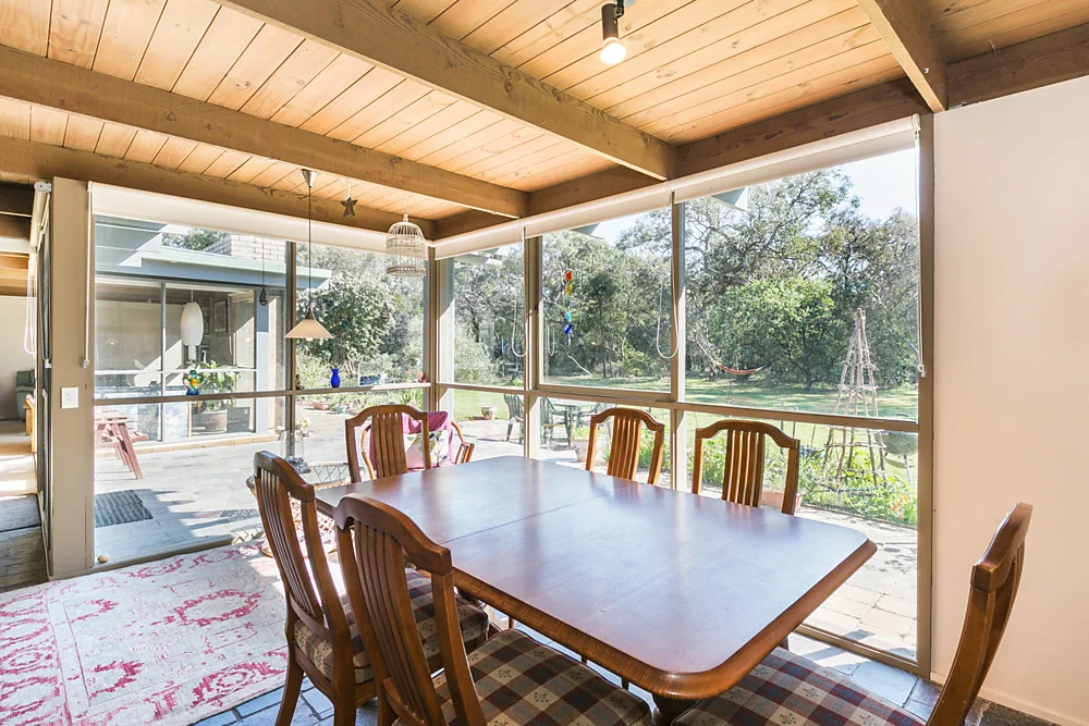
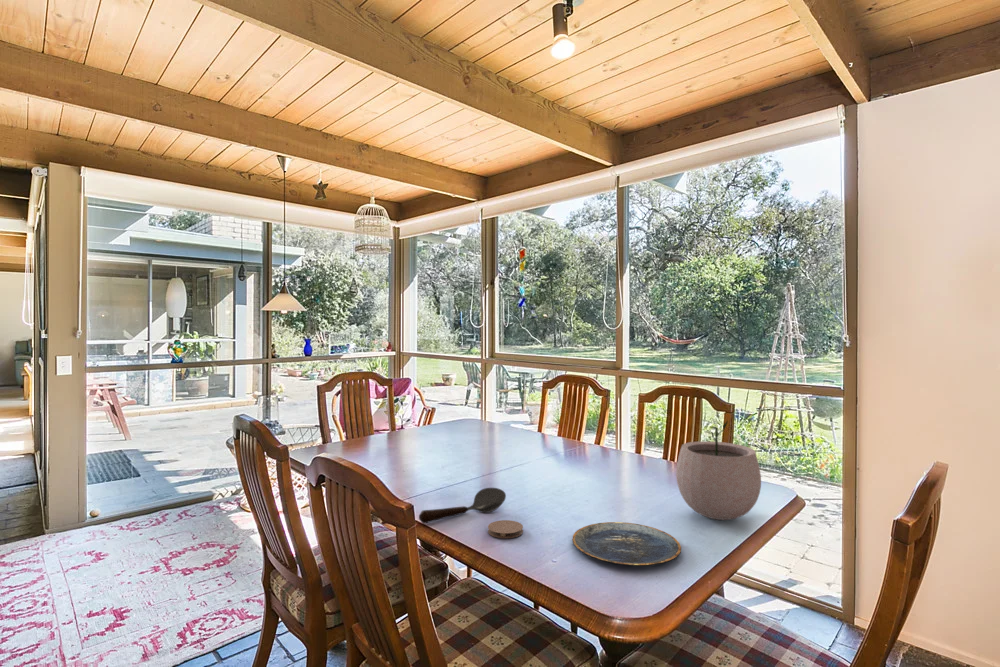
+ plate (625, 543)
+ plant pot (717, 467)
+ spoon (464, 506)
+ coaster (505, 528)
